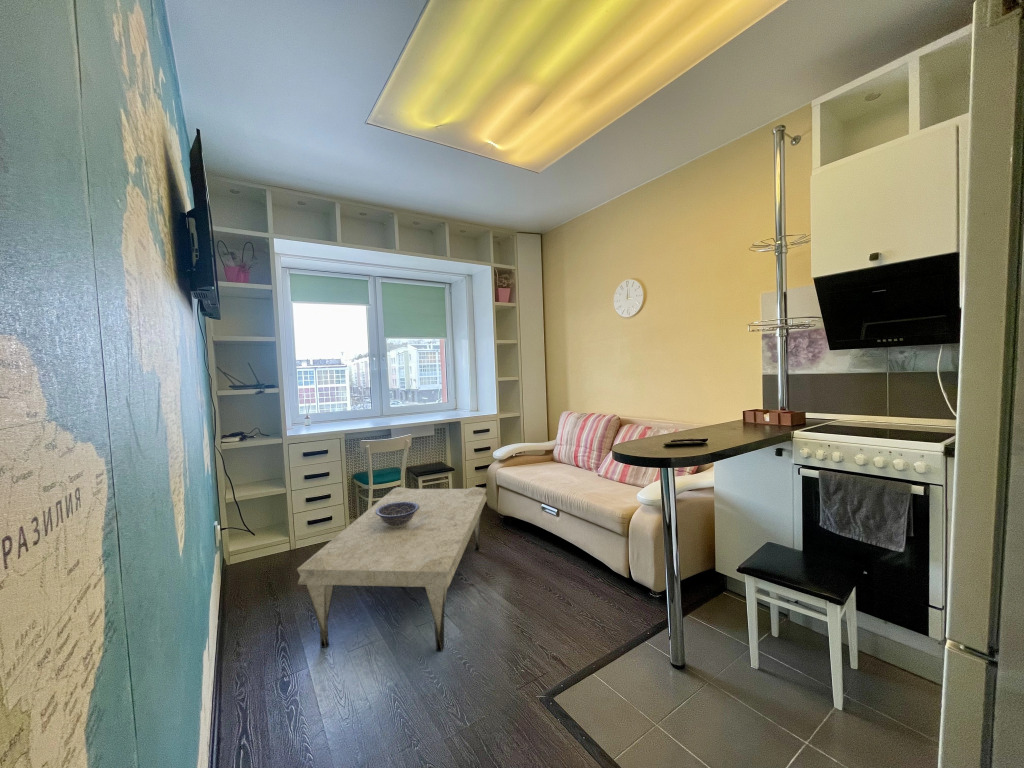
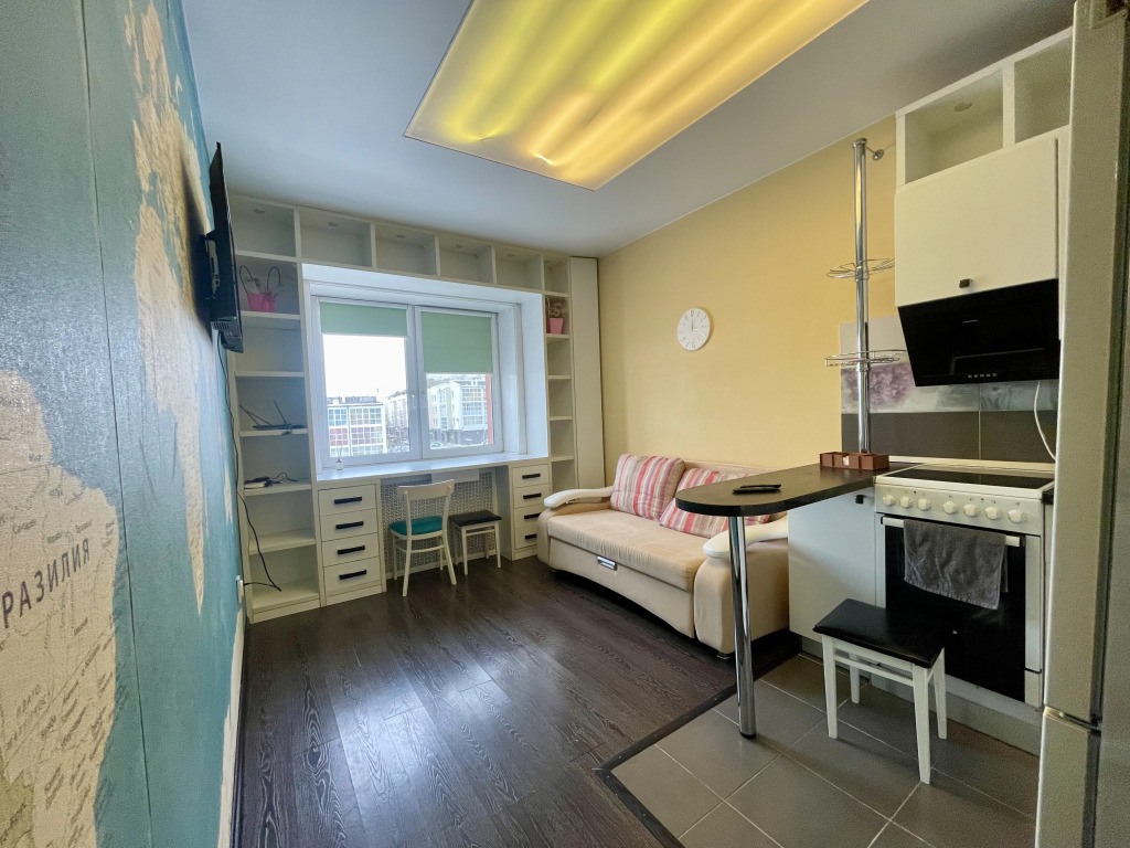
- decorative bowl (397, 516)
- coffee table (414, 552)
